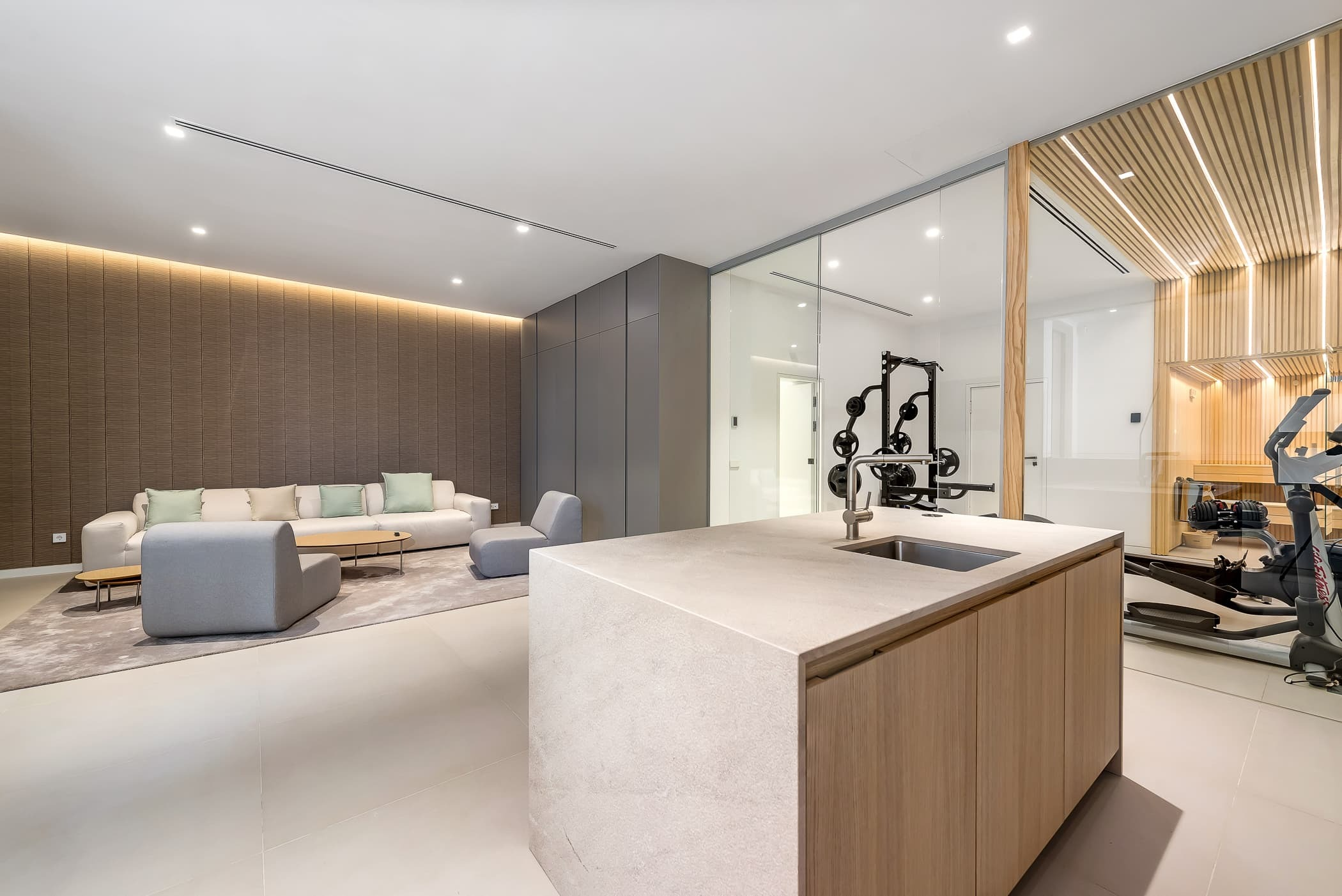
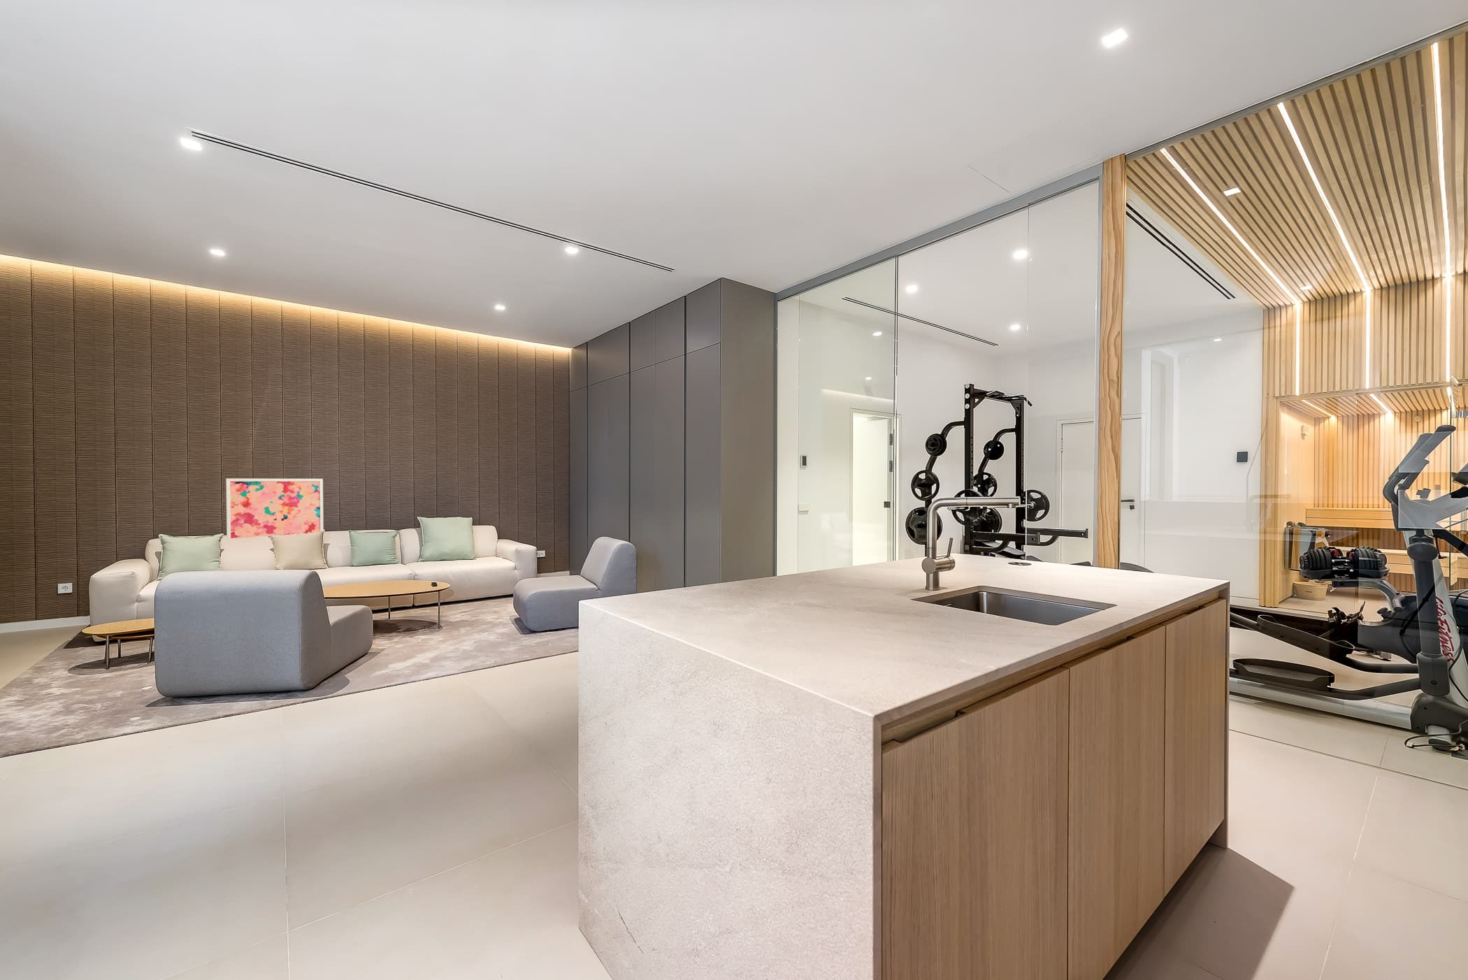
+ wall art (276, 516)
